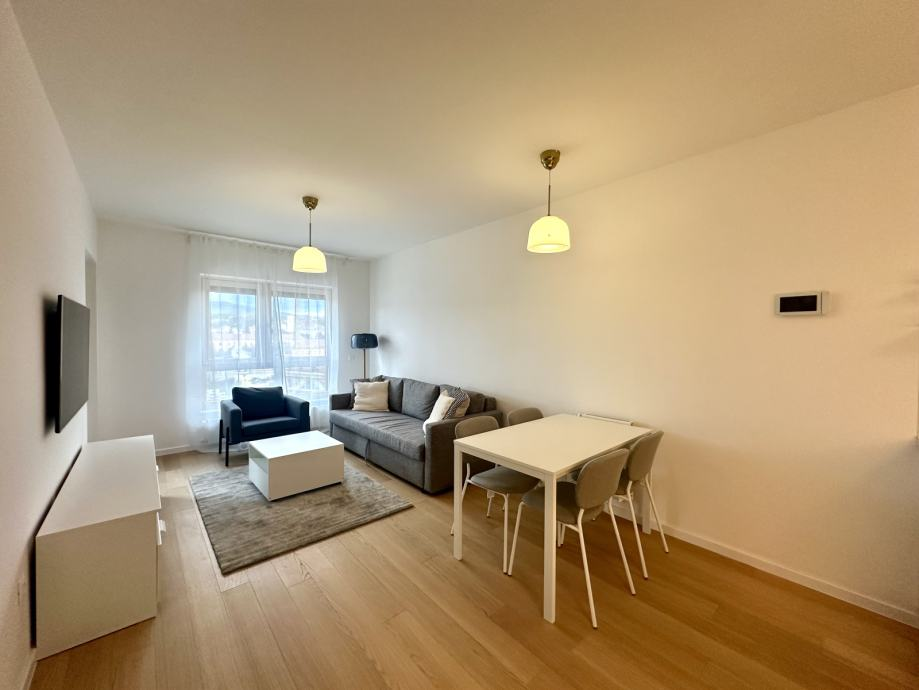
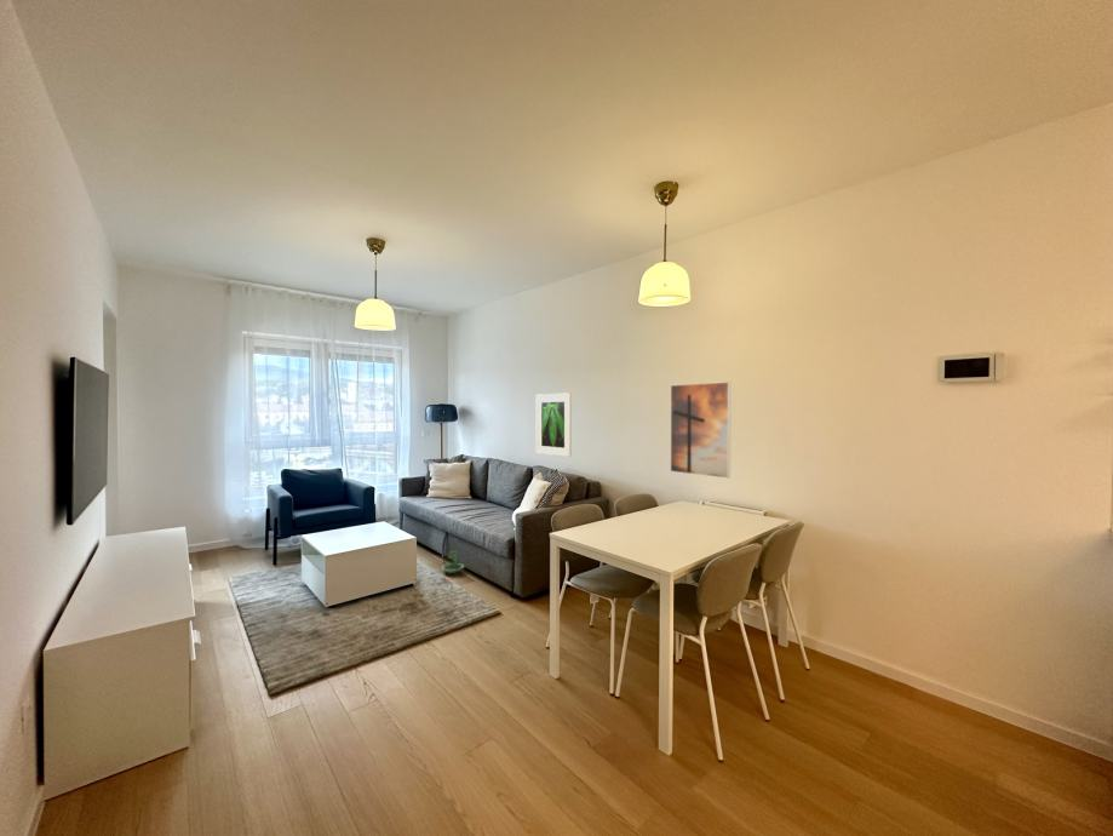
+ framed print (552, 424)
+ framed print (699, 429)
+ terrarium (452, 555)
